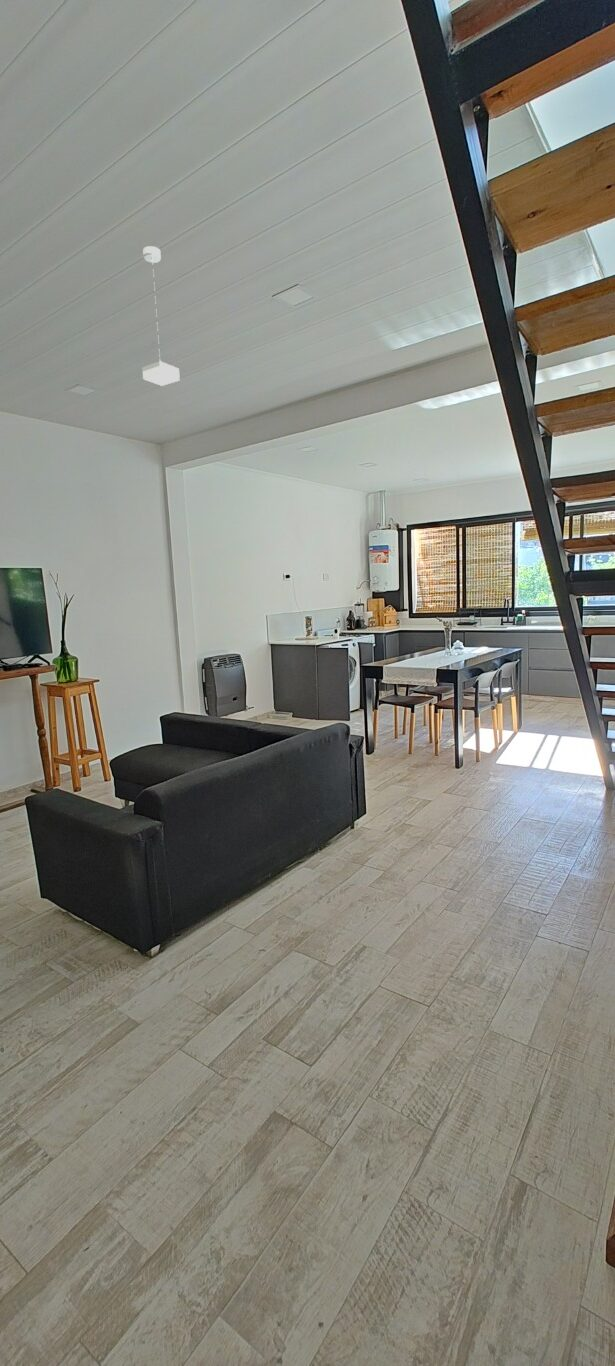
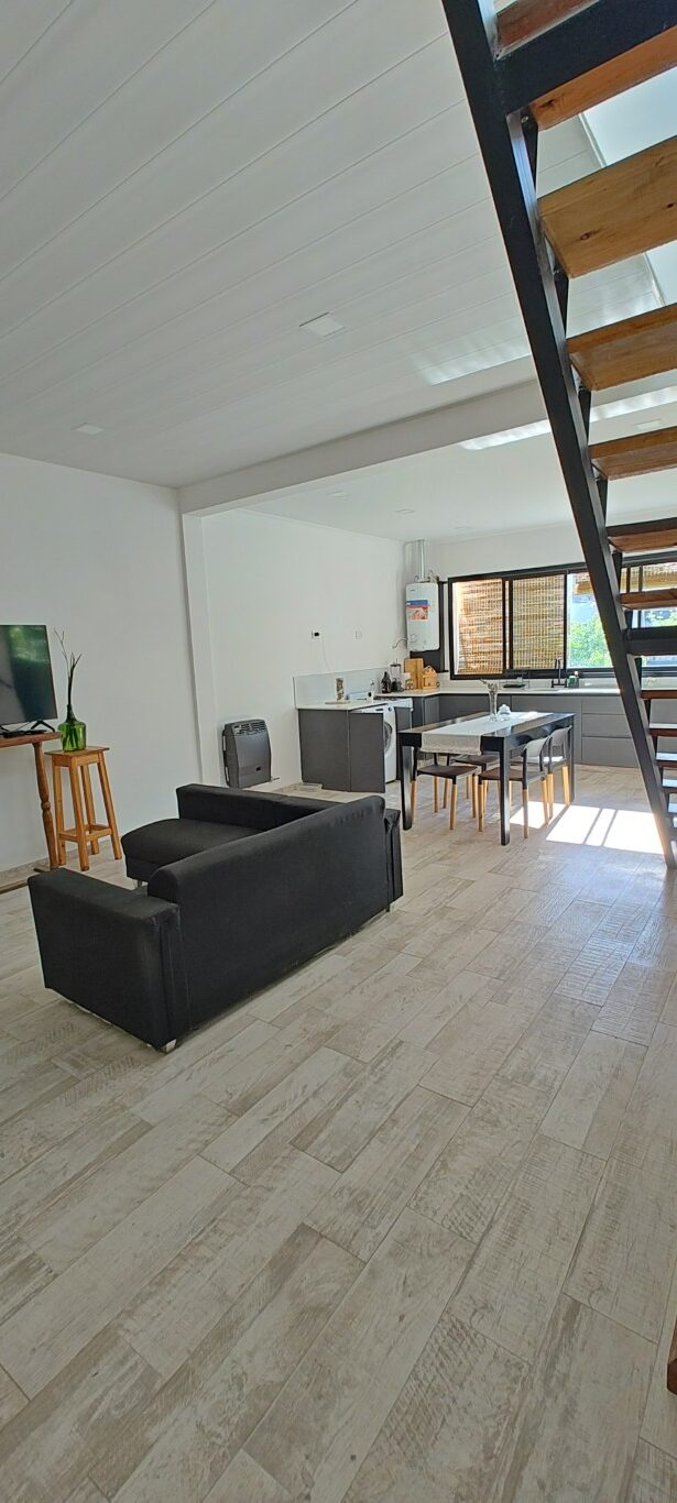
- pendant lamp (156, 314)
